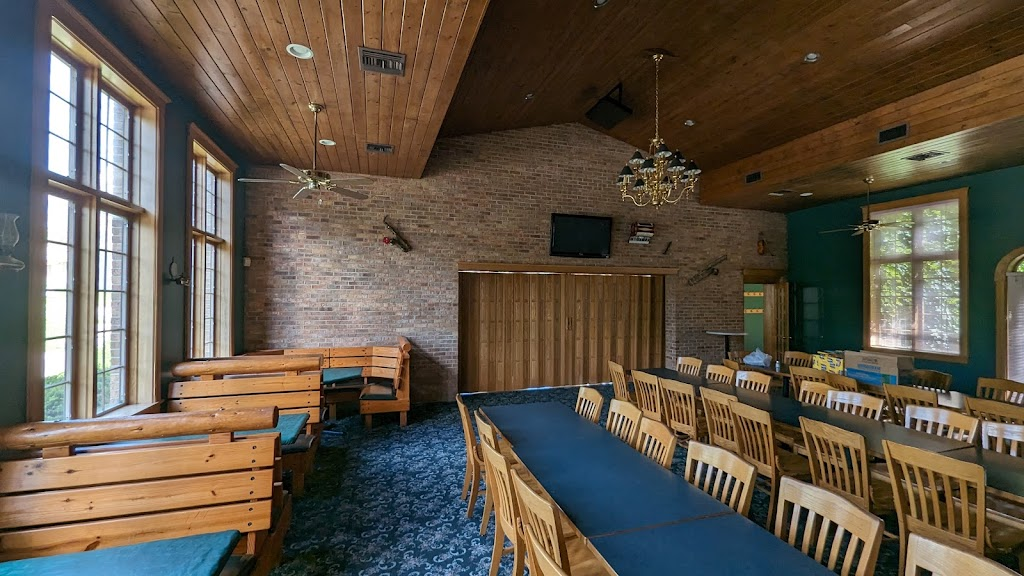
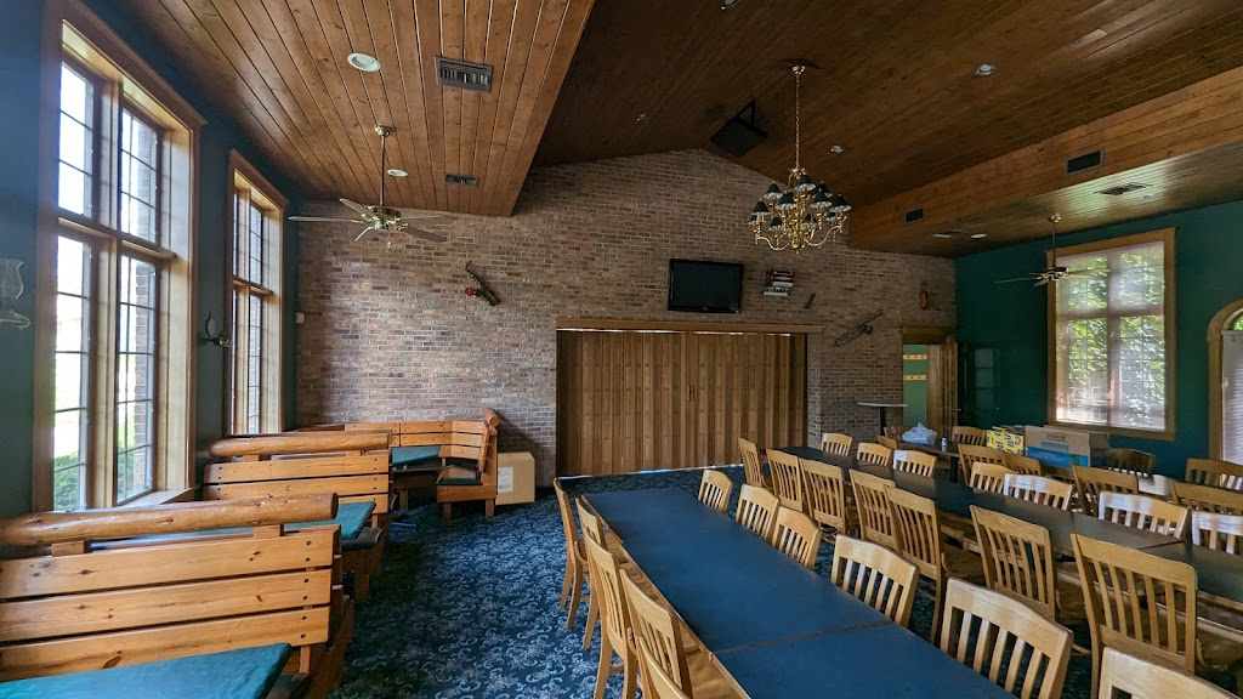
+ cardboard box (511, 477)
